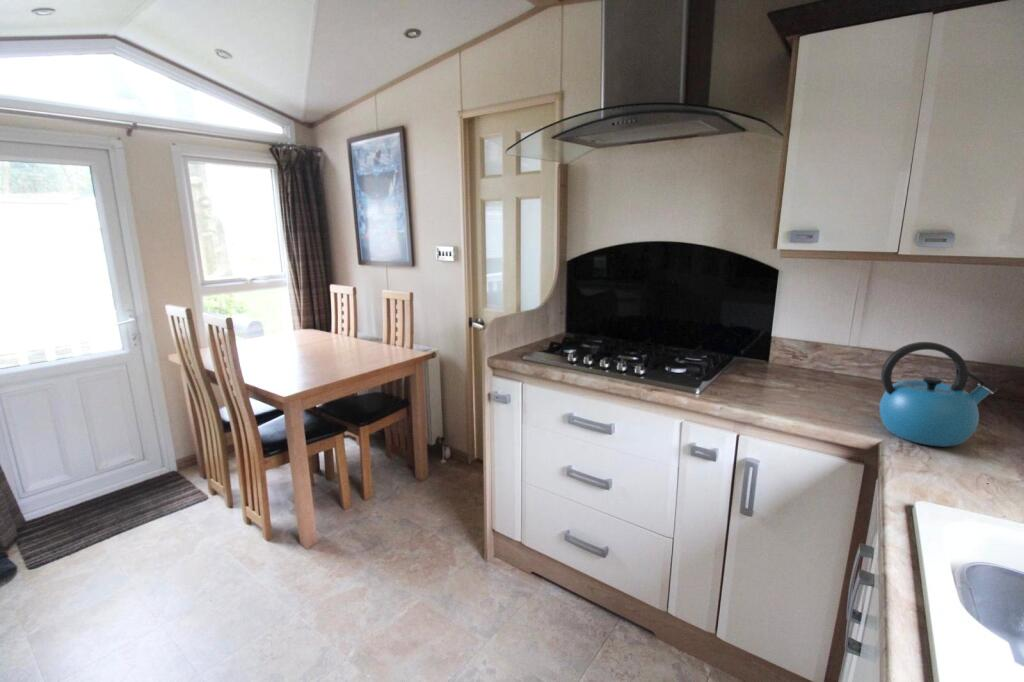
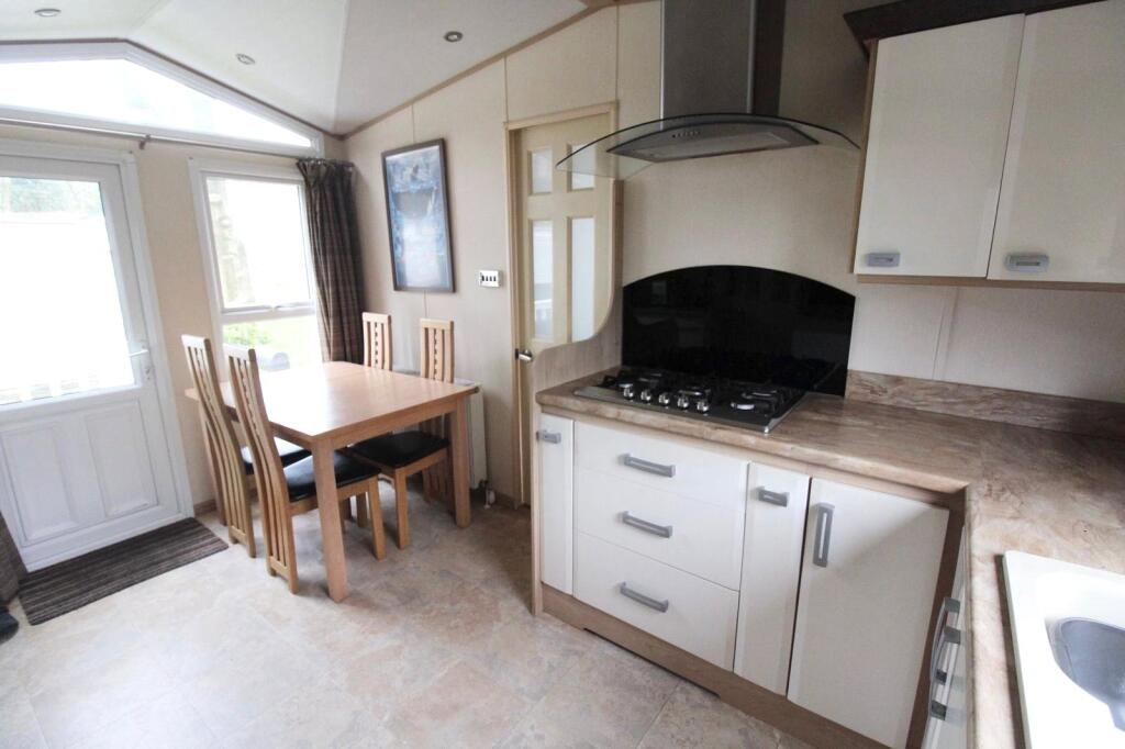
- kettle (936, 391)
